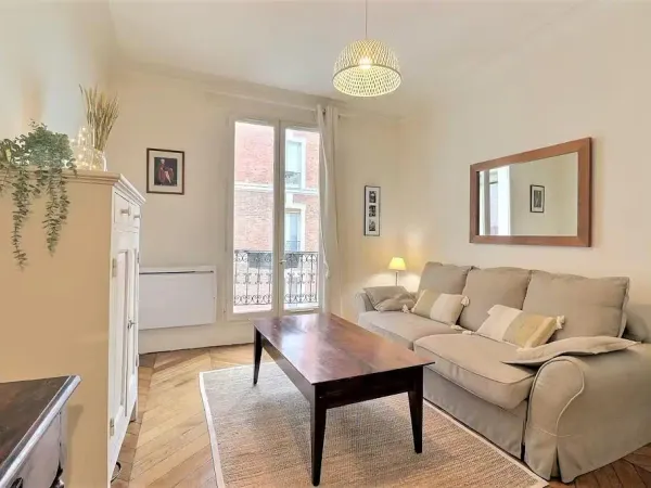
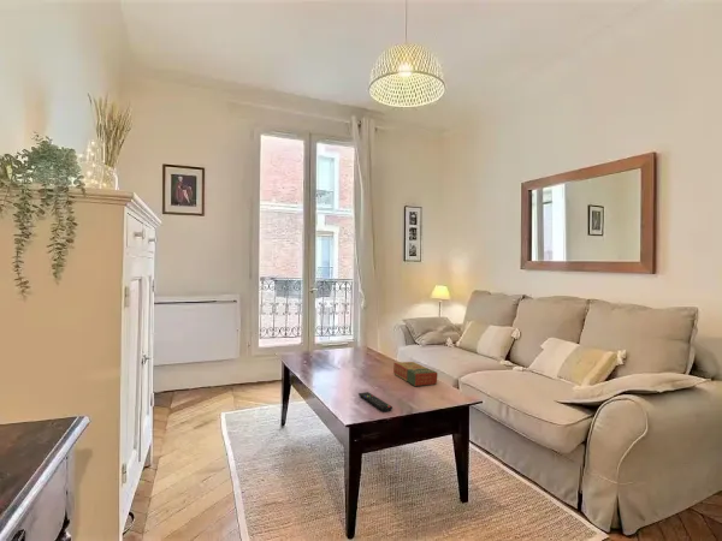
+ book (414, 373)
+ remote control (374, 400)
